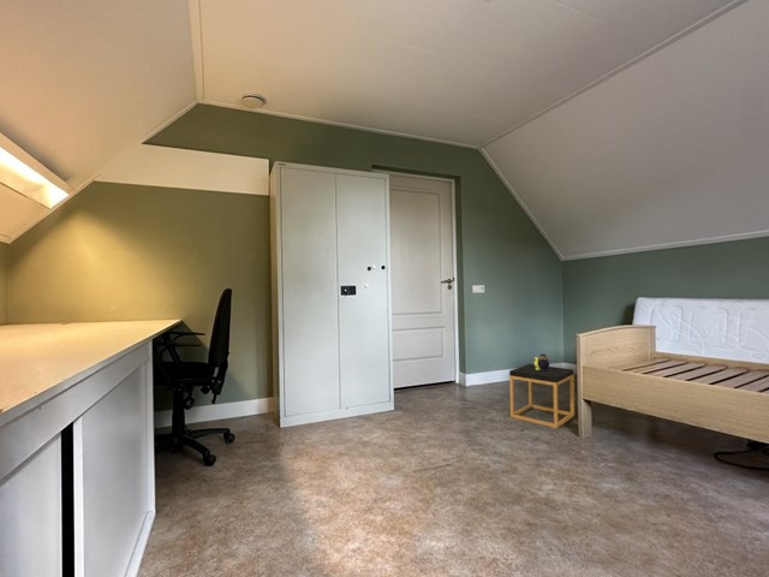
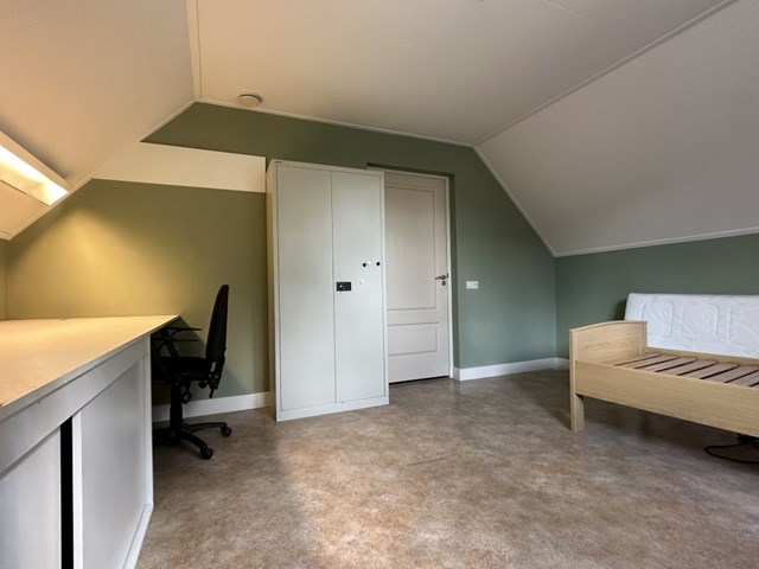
- side table (541, 382)
